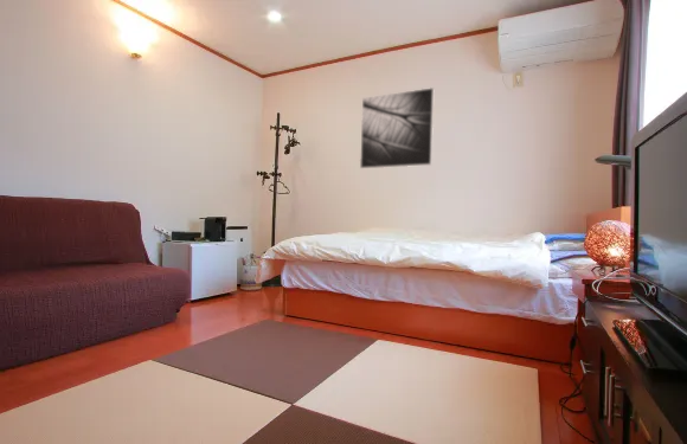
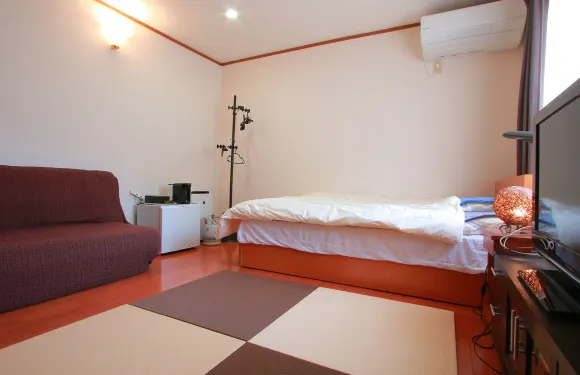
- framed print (396, 129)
